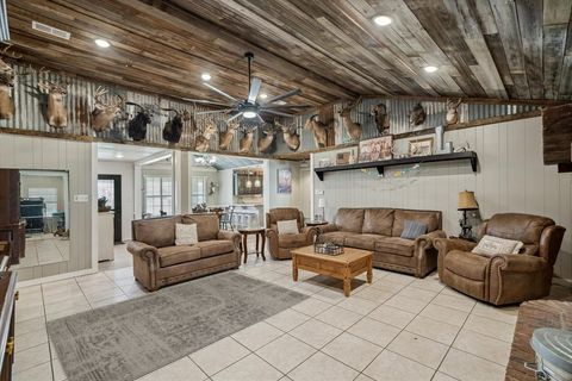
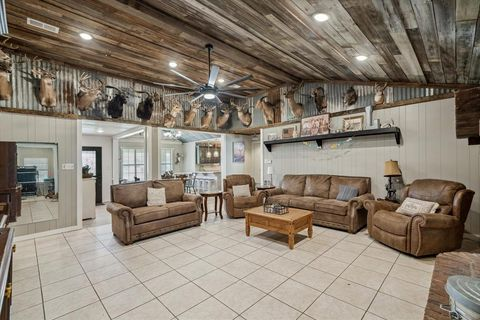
- rug (191, 307)
